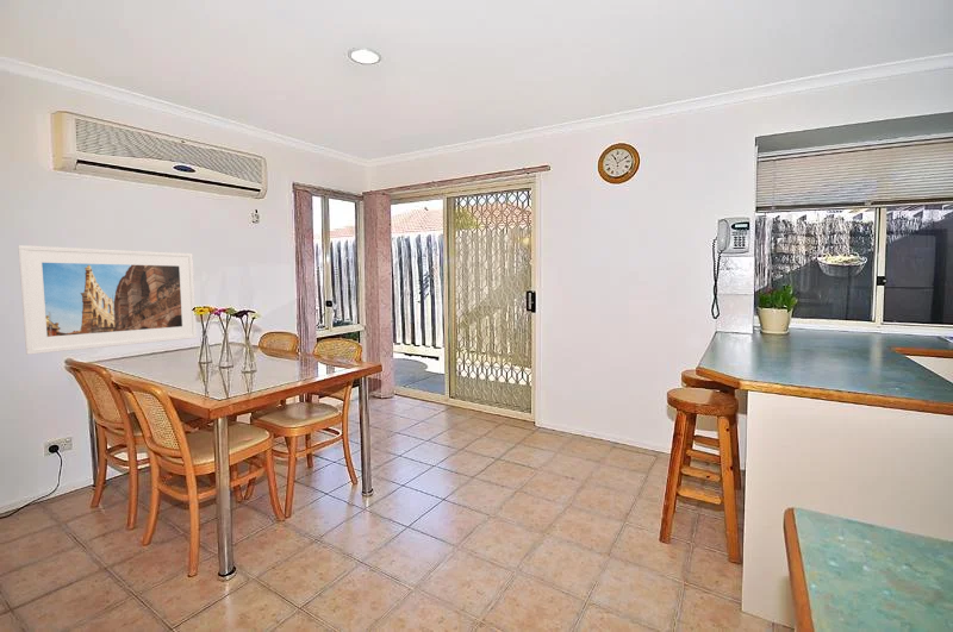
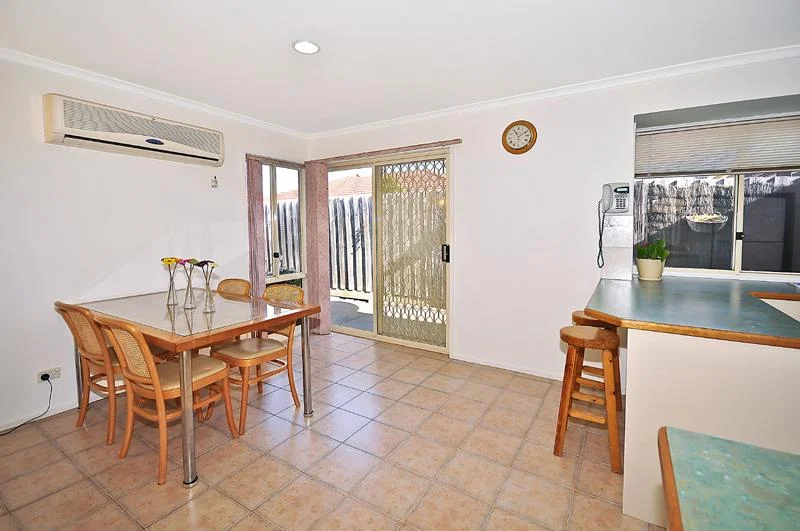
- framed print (119, 298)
